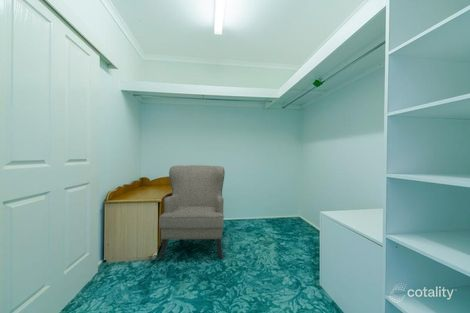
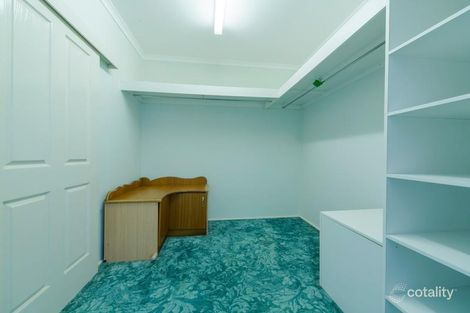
- chair (195, 206)
